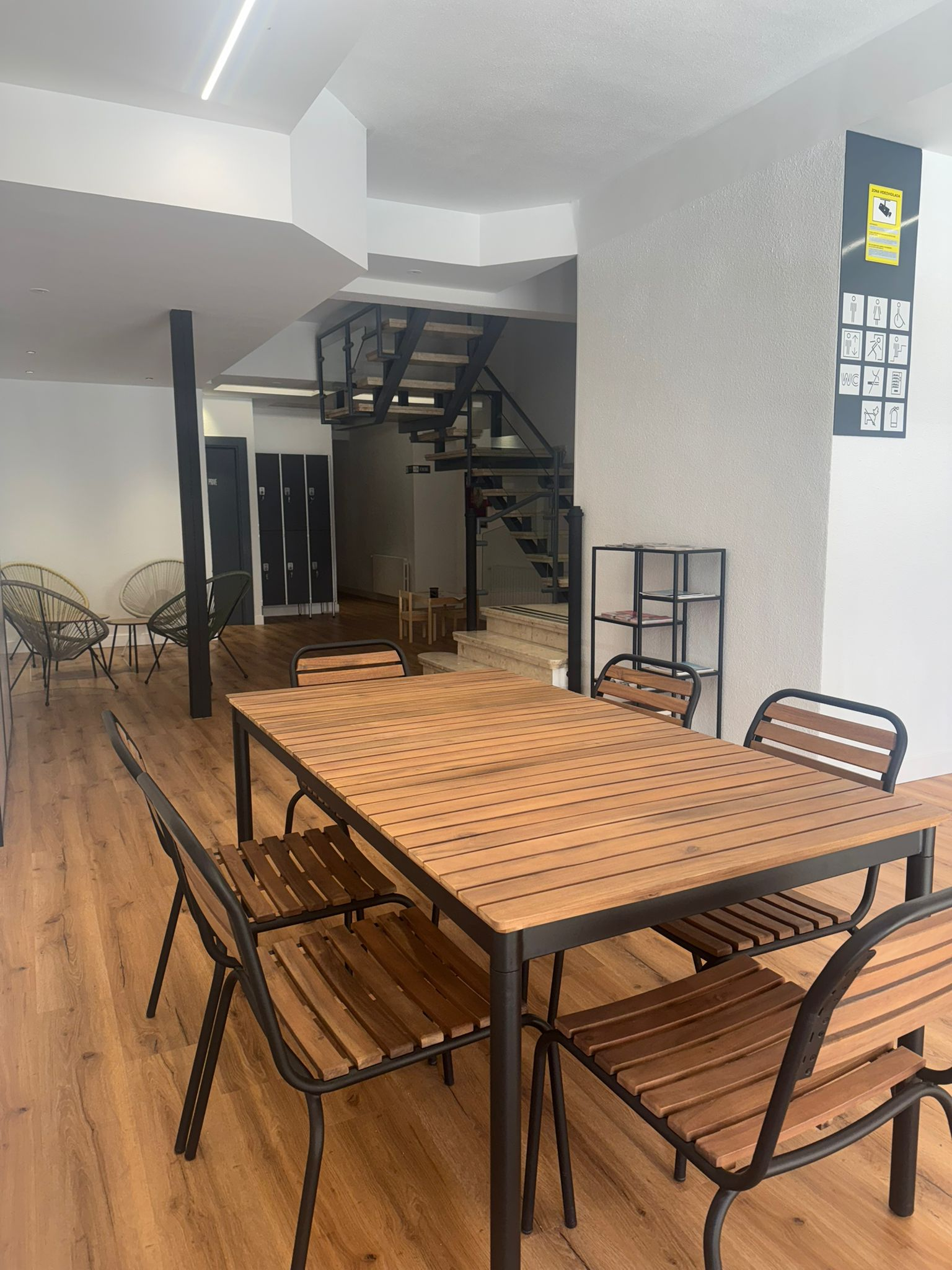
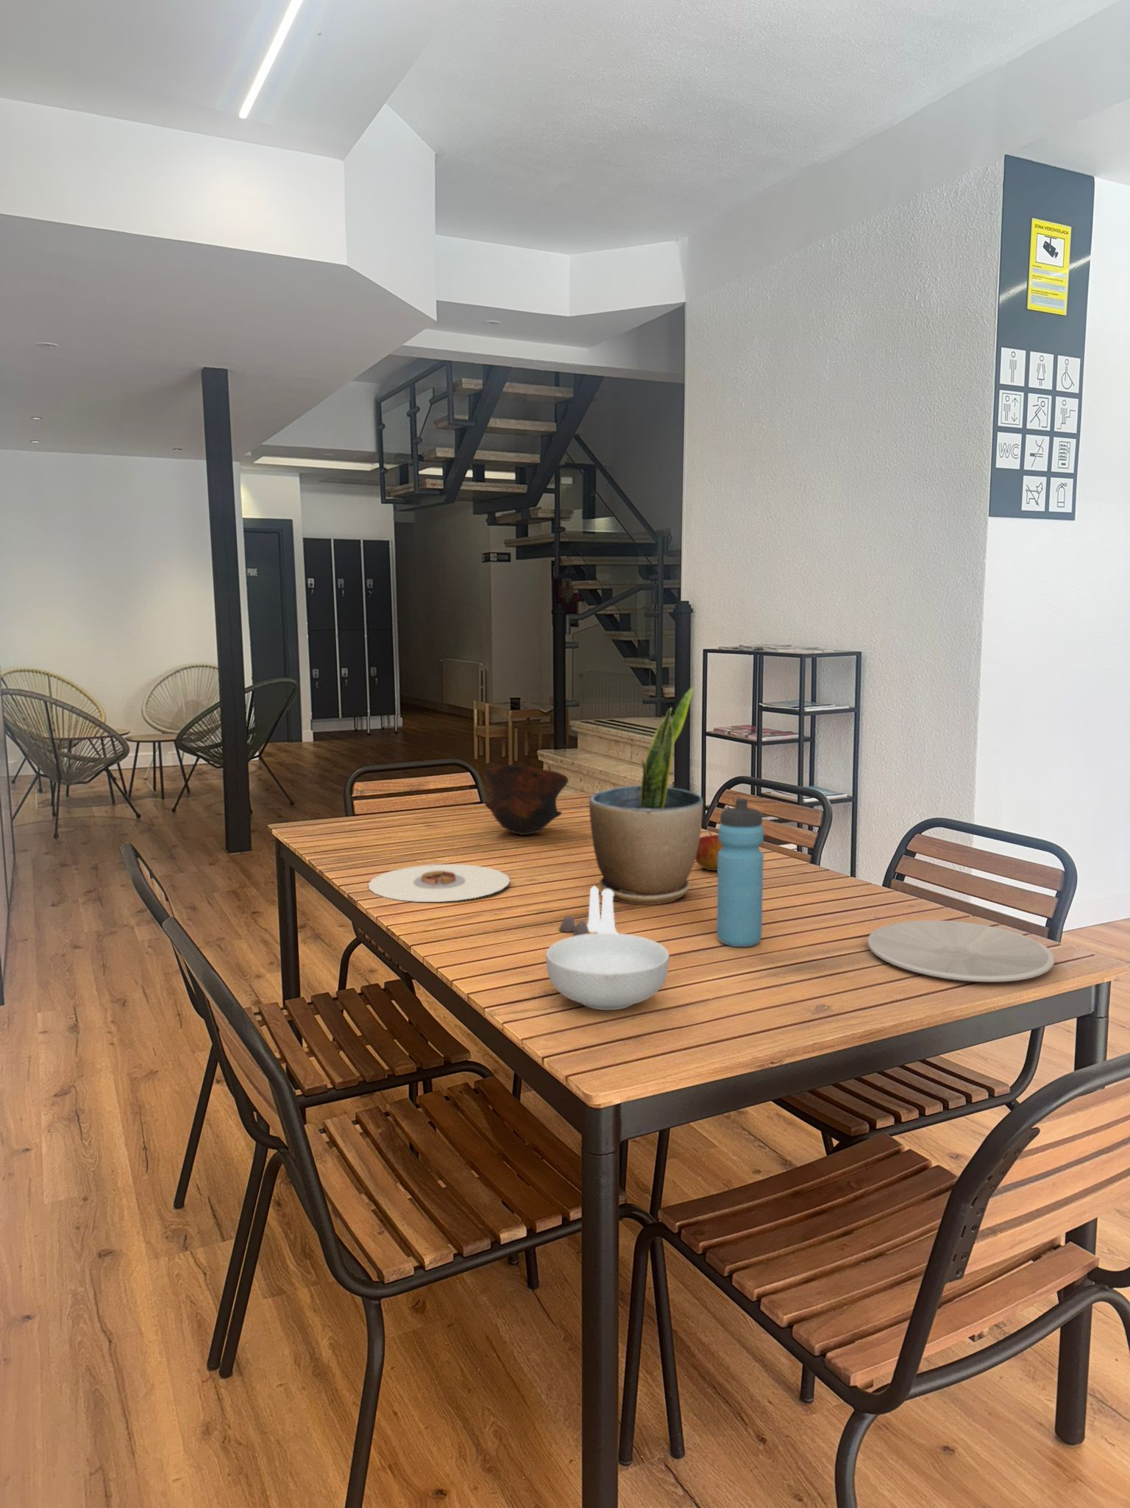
+ bowl (526, 796)
+ potted plant (646, 792)
+ salt and pepper shaker set (592, 912)
+ plate (439, 877)
+ apple (715, 850)
+ cereal bowl (607, 976)
+ water bottle (741, 870)
+ plate (958, 951)
